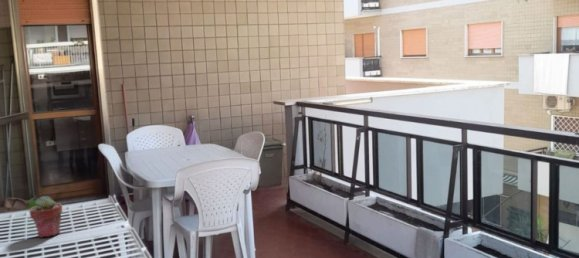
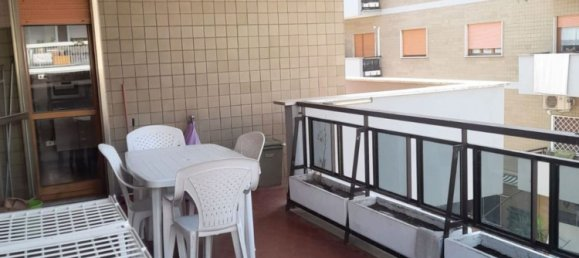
- potted succulent (46, 215)
